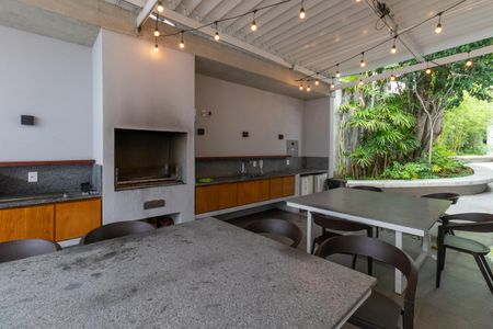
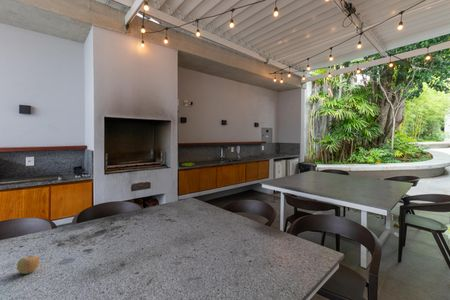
+ fruit (28, 262)
